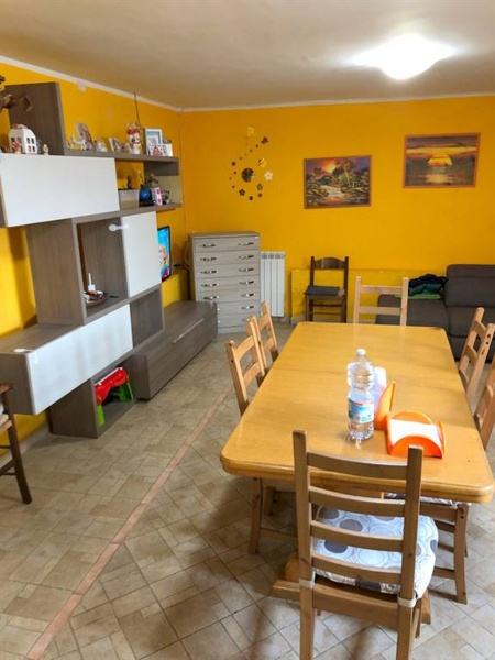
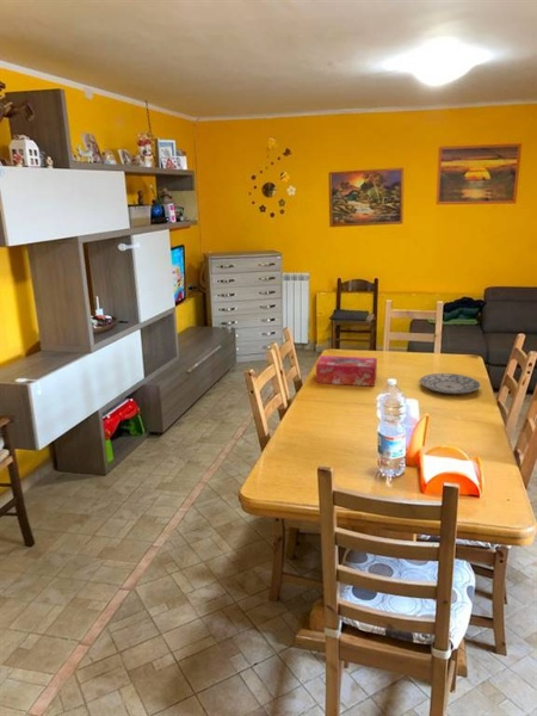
+ plate (449, 384)
+ tissue box (346, 370)
